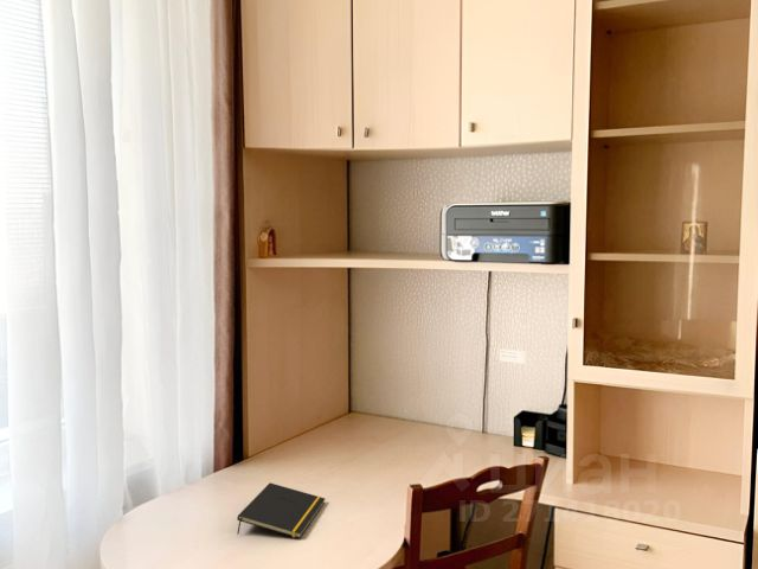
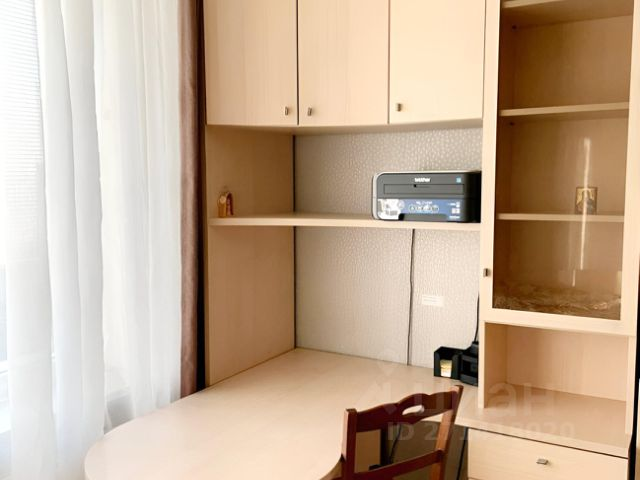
- notepad (283, 509)
